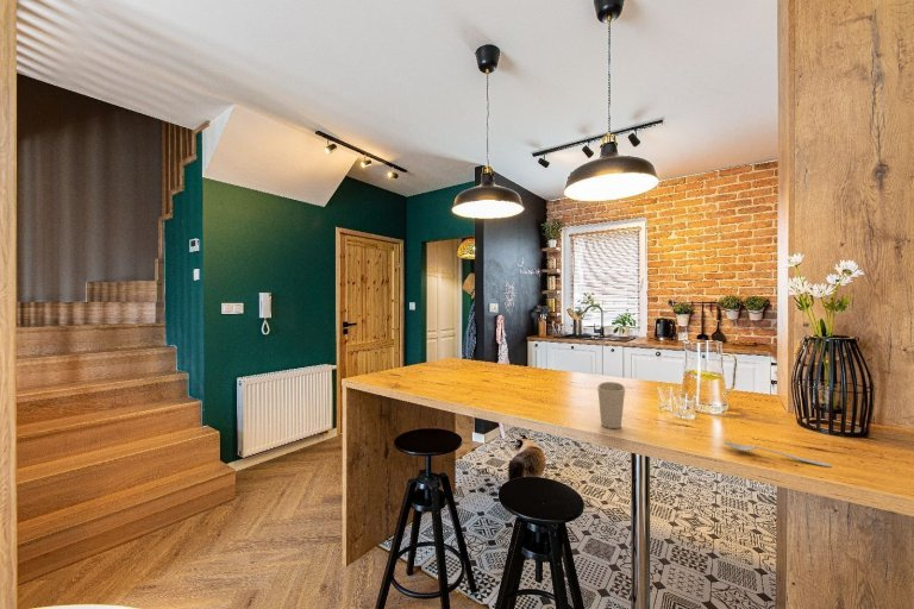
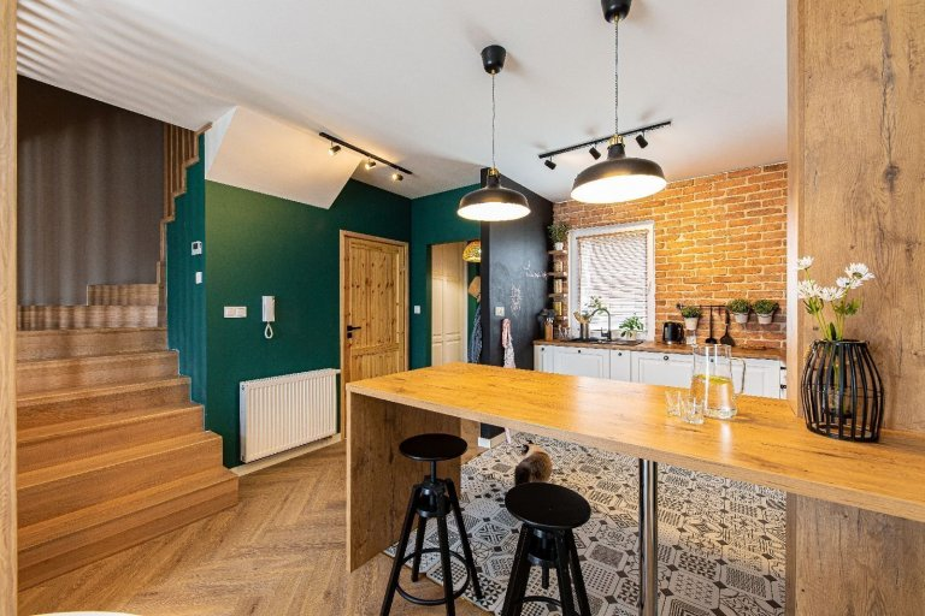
- cup (611, 404)
- spoon (775, 452)
